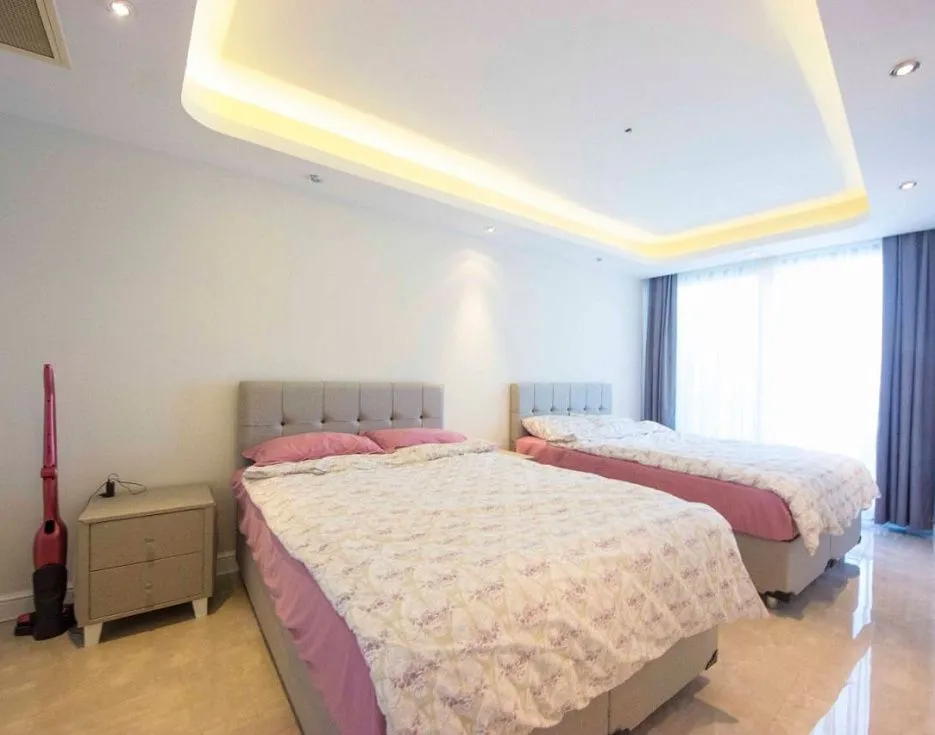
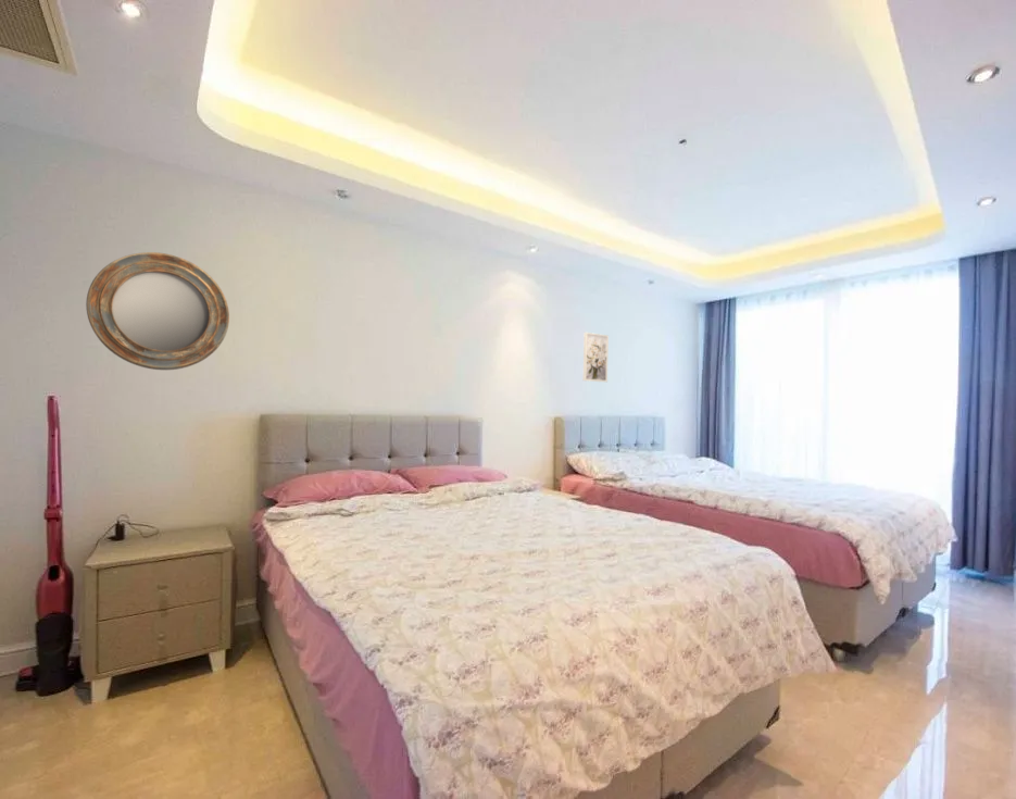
+ wall art (595, 358)
+ home mirror (162, 312)
